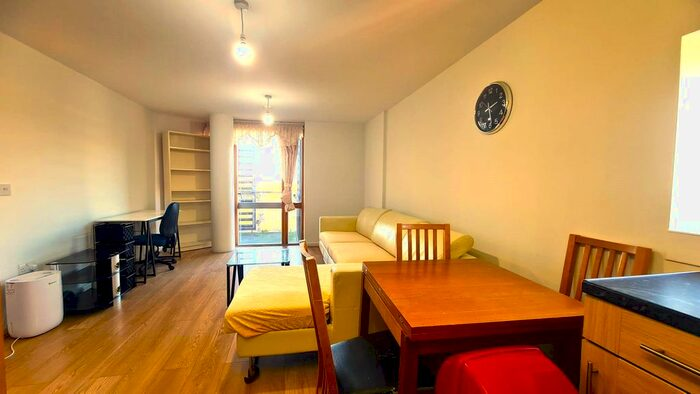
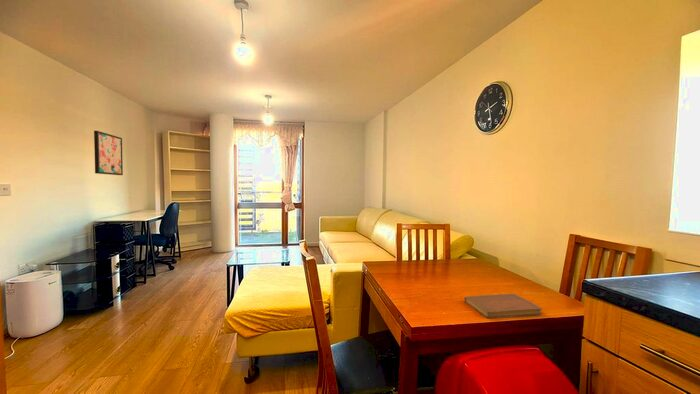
+ wall art (109, 154)
+ notebook (501, 304)
